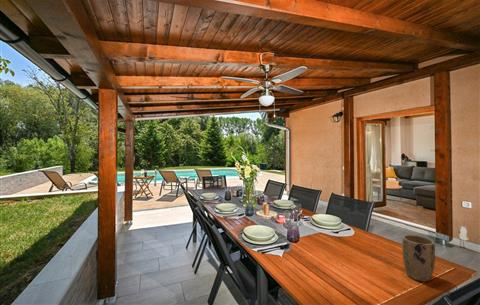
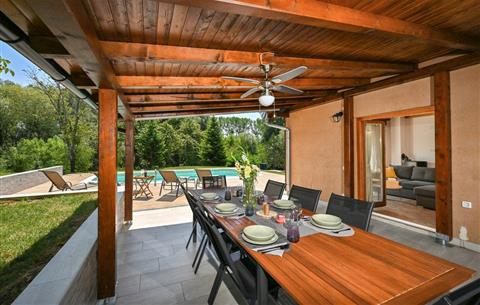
- plant pot (418, 258)
